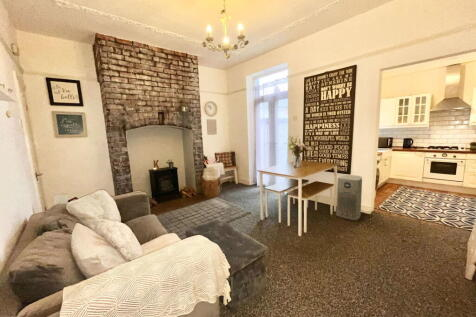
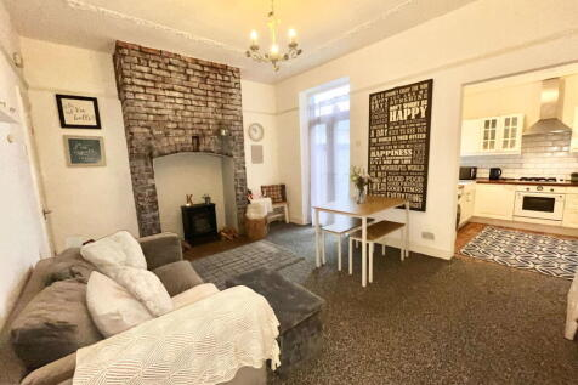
- air purifier (350, 196)
